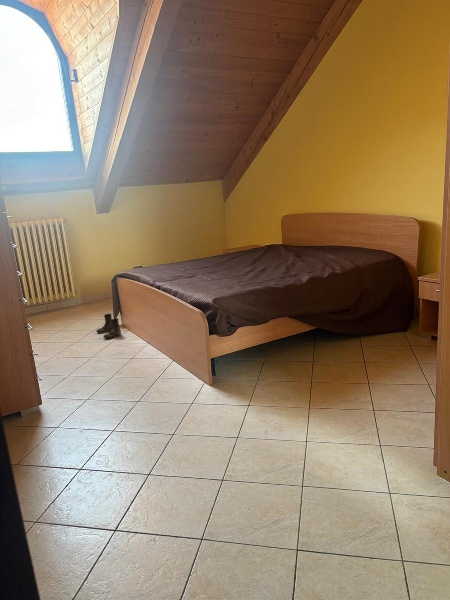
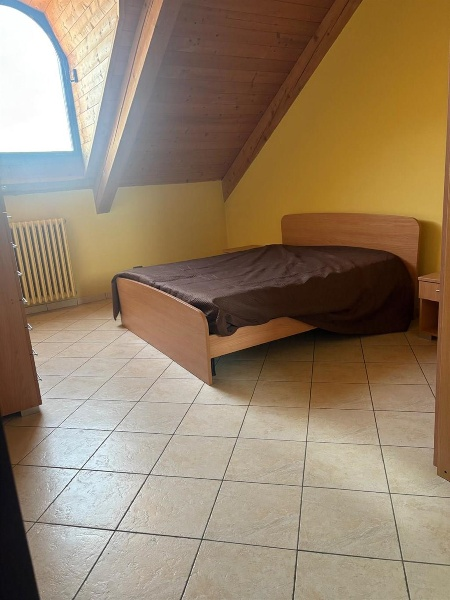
- boots (107, 326)
